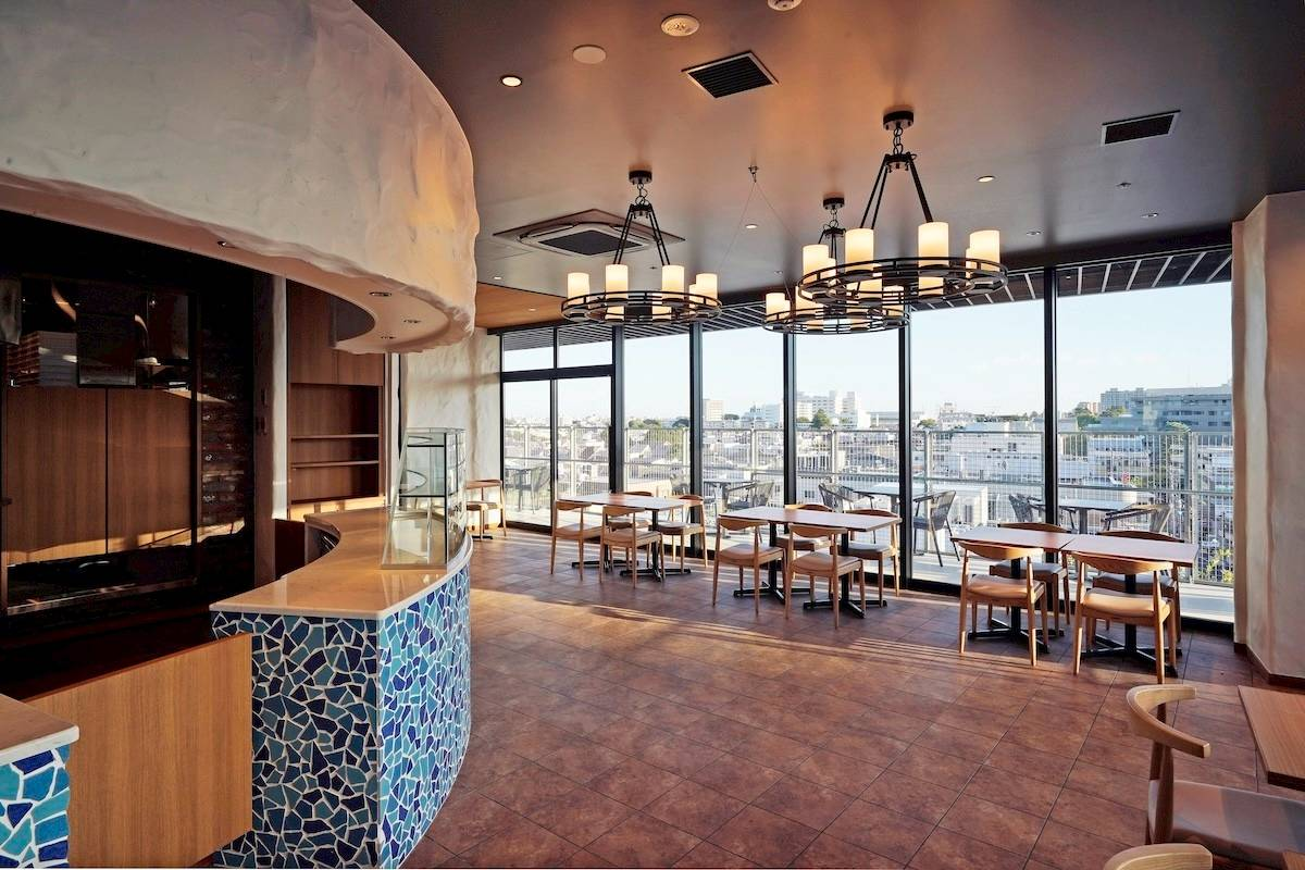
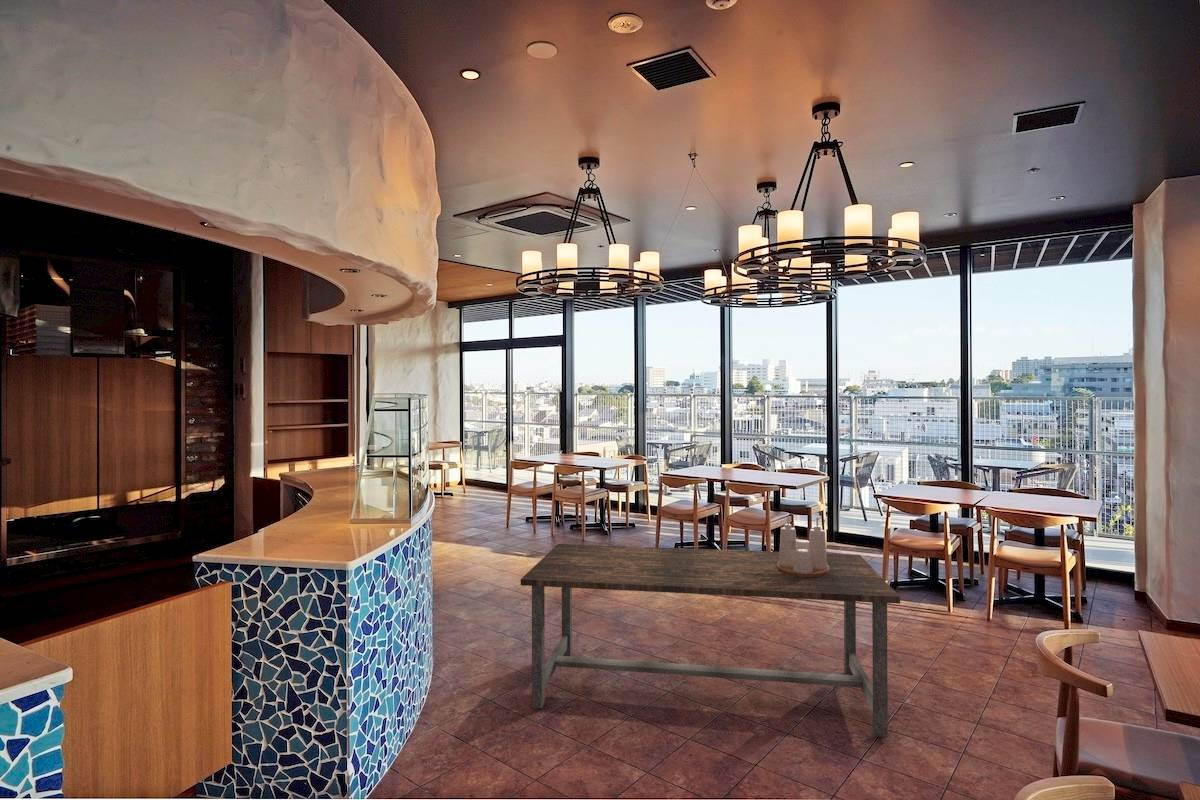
+ condiment set (802, 542)
+ dining table (709, 594)
